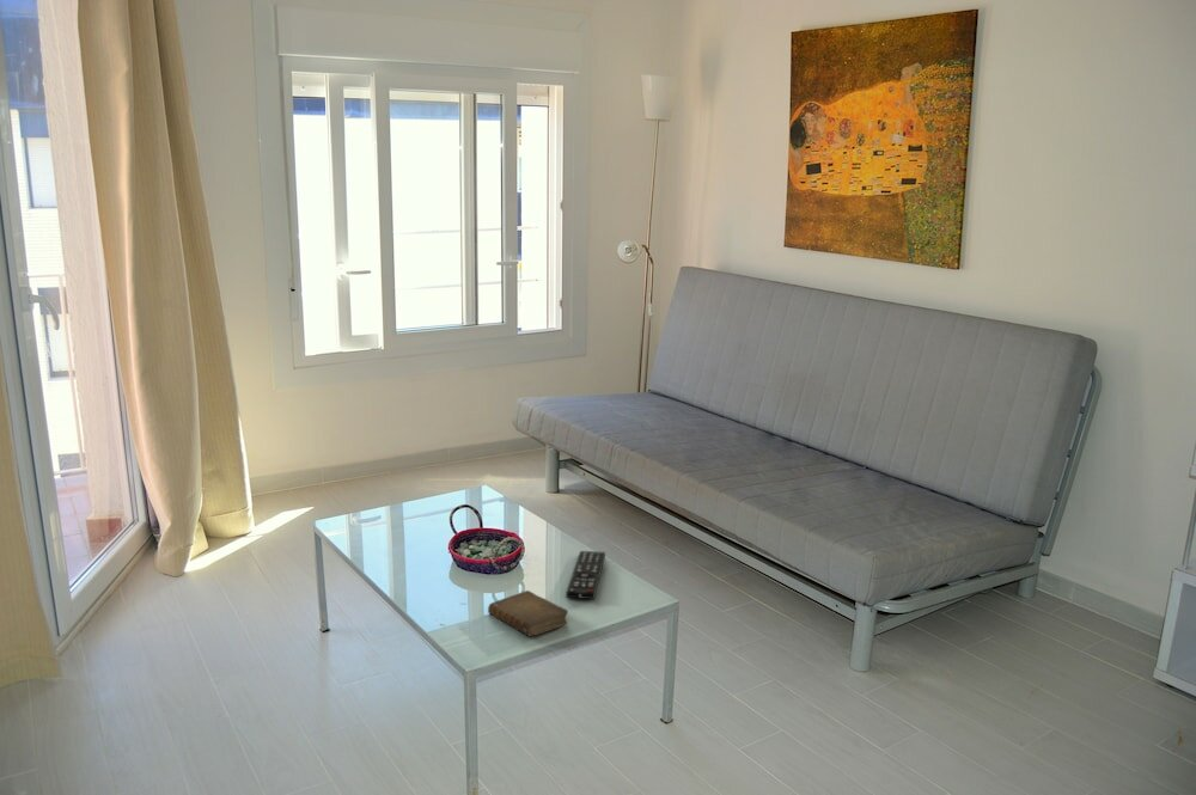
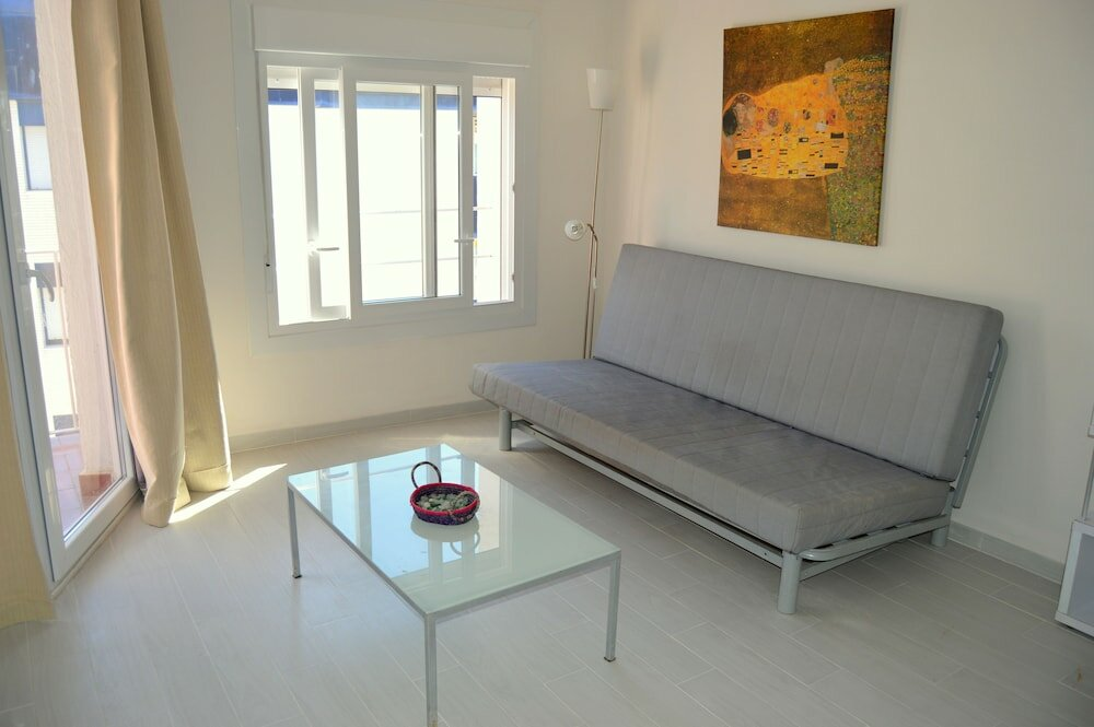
- book (527, 612)
- remote control (586, 573)
